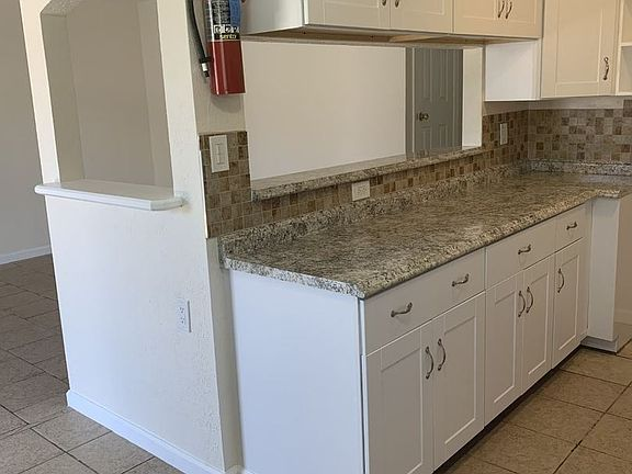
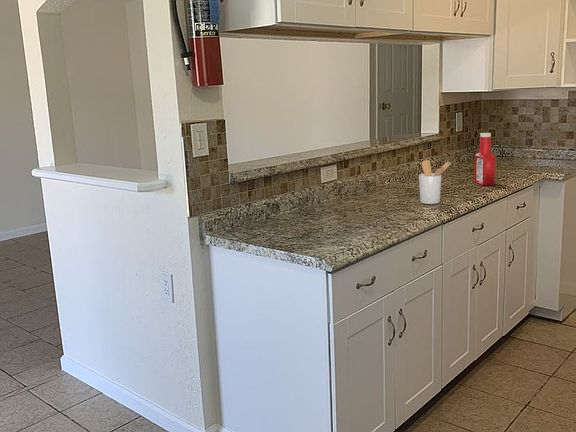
+ utensil holder (435, 181)
+ soap bottle (485, 158)
